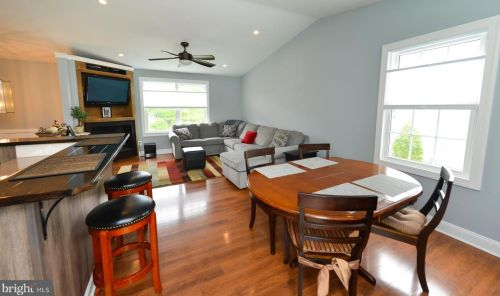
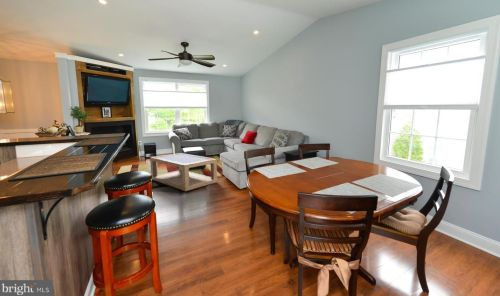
+ coffee table (183, 169)
